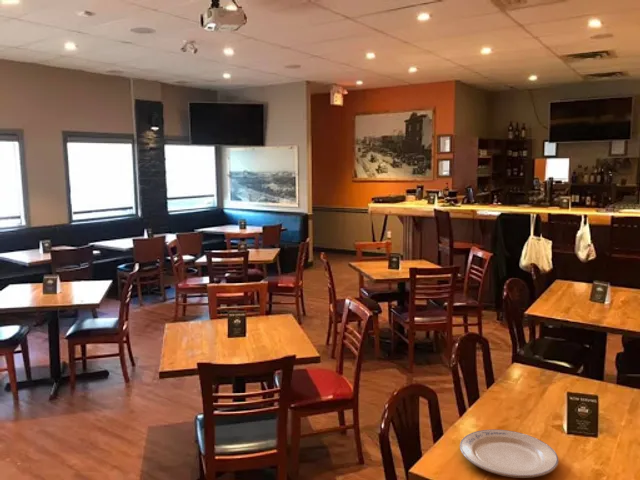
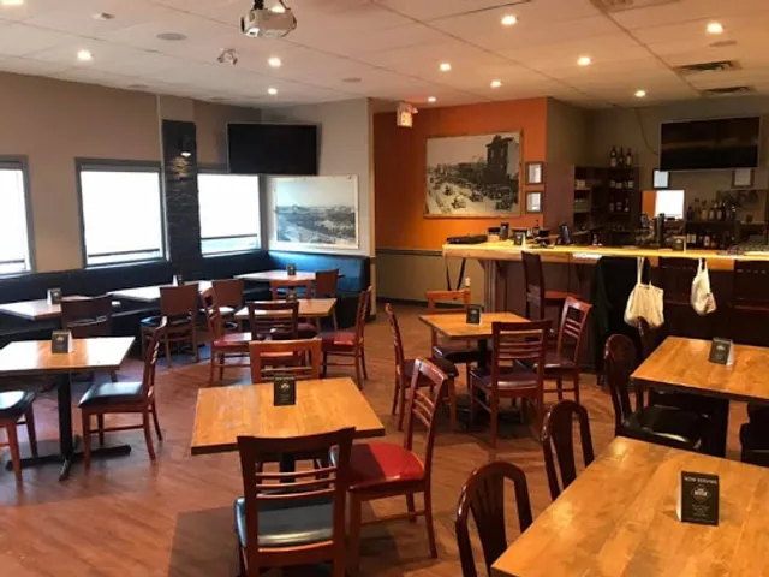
- chinaware (507, 454)
